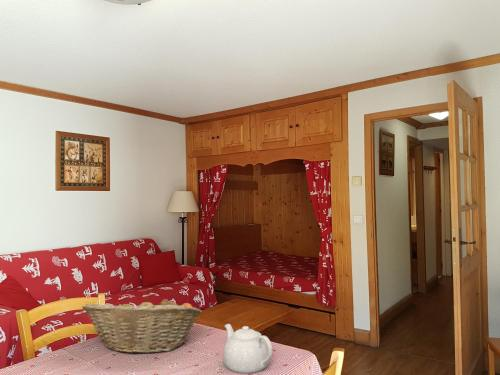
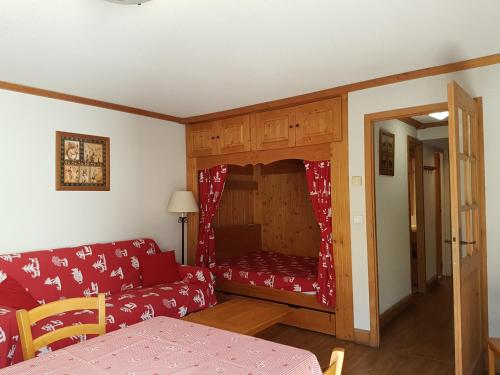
- fruit basket (143, 318)
- teapot (247, 345)
